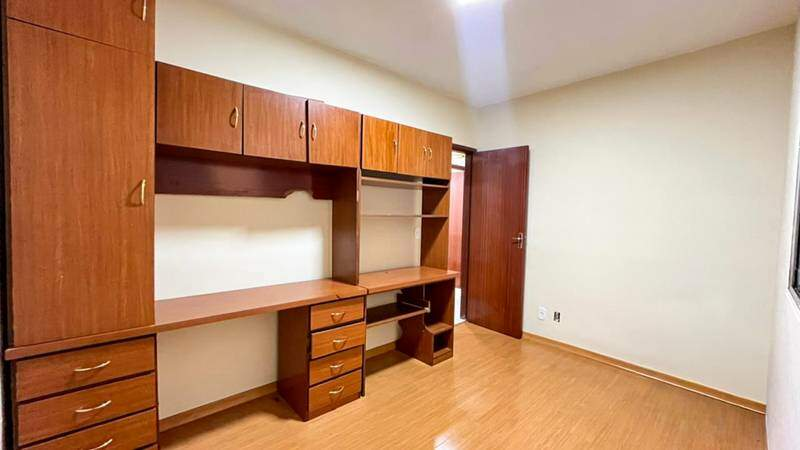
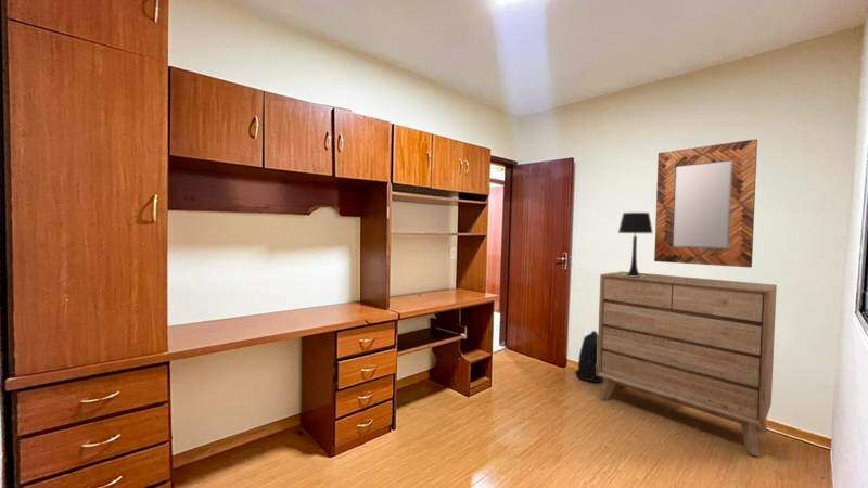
+ backpack (592, 355)
+ table lamp (634, 244)
+ home mirror (701, 205)
+ dresser (678, 346)
